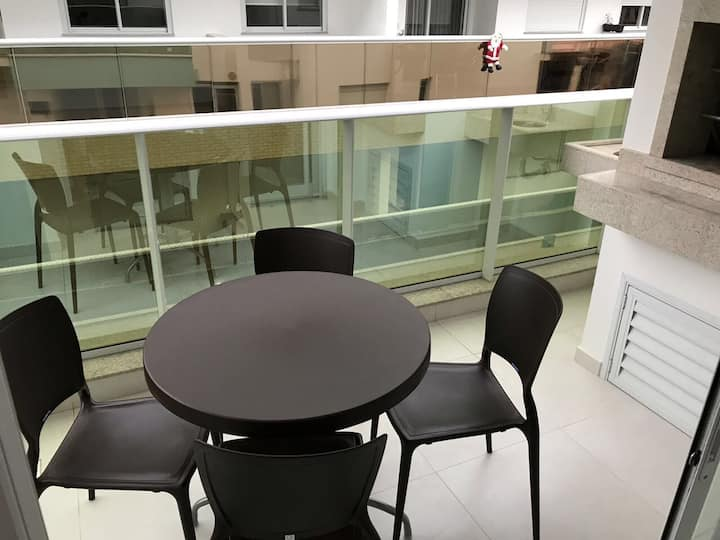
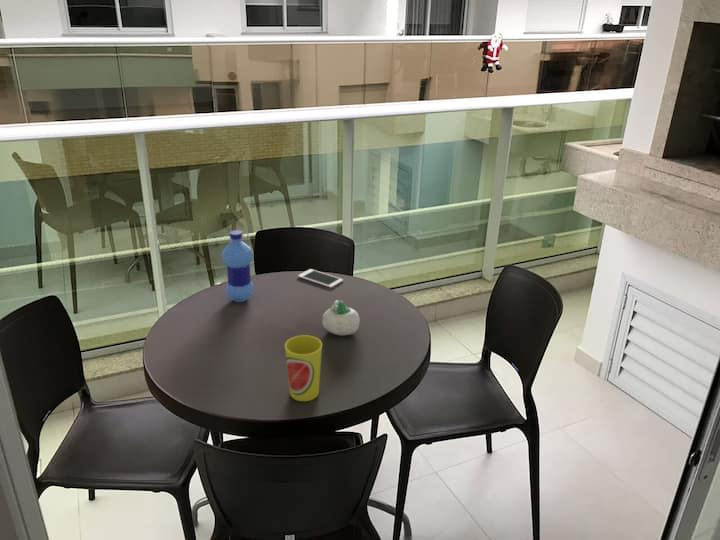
+ succulent planter (340, 316)
+ cup (304, 369)
+ cell phone (320, 278)
+ water bottle (238, 266)
